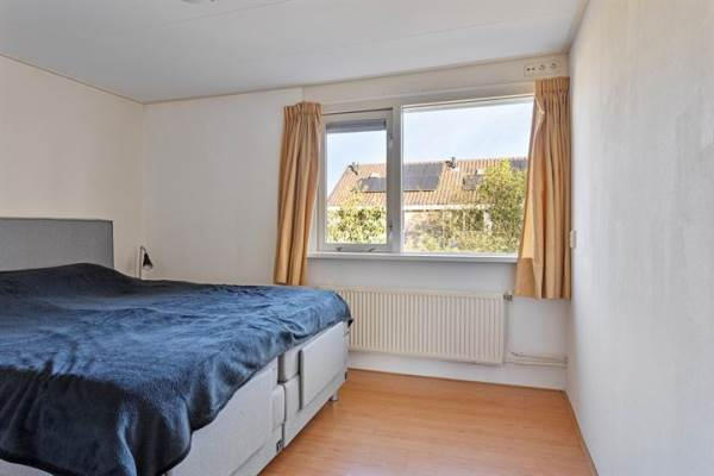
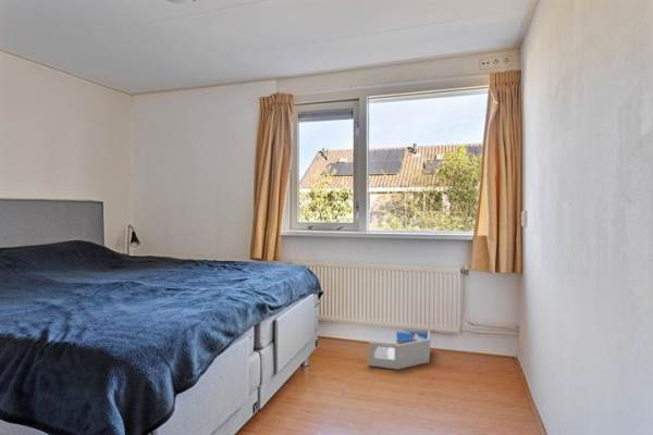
+ storage bin (401, 347)
